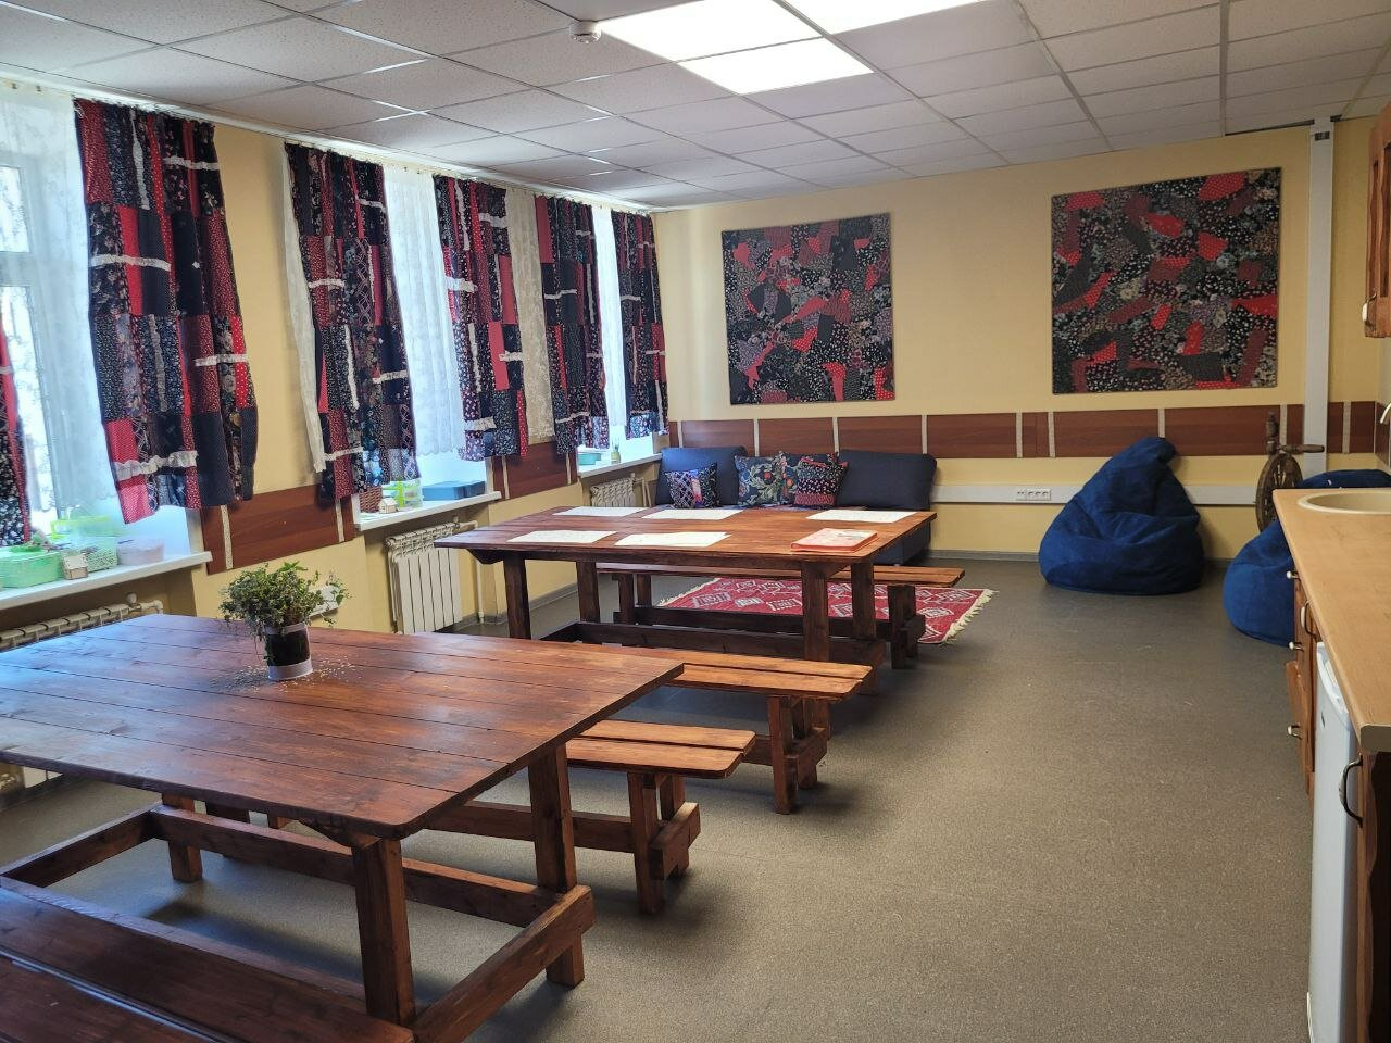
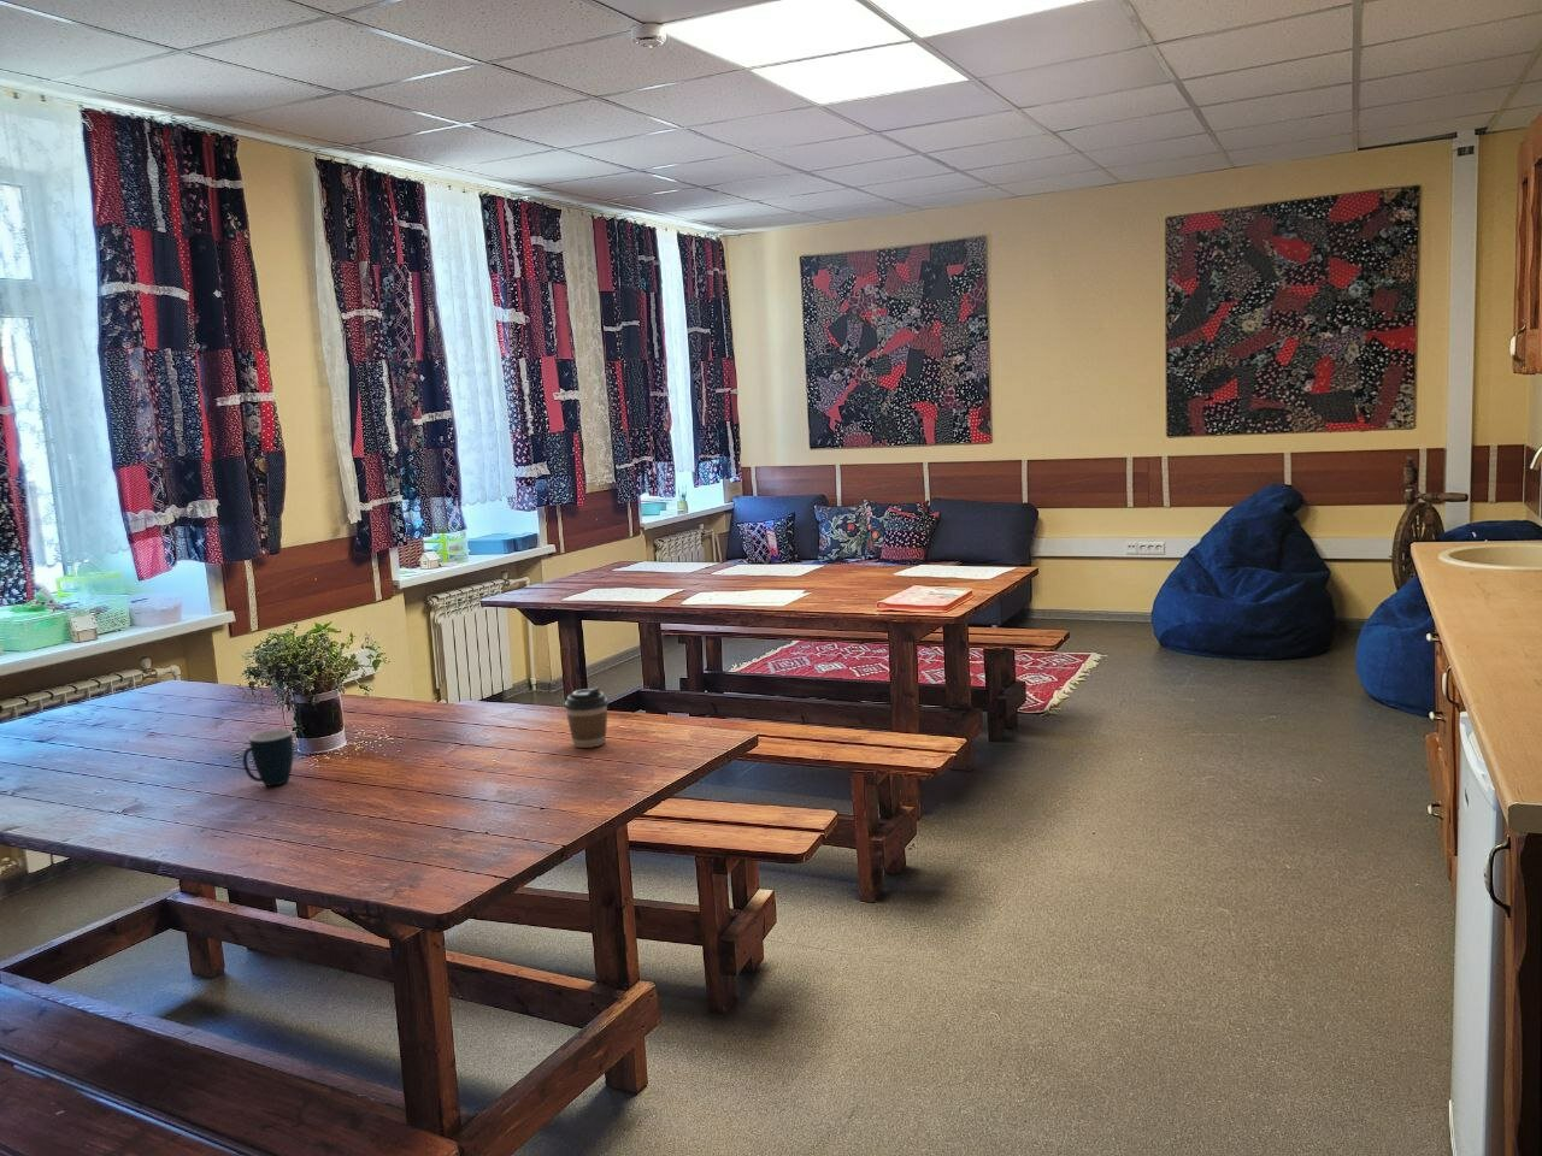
+ coffee cup (586, 715)
+ mug (266, 761)
